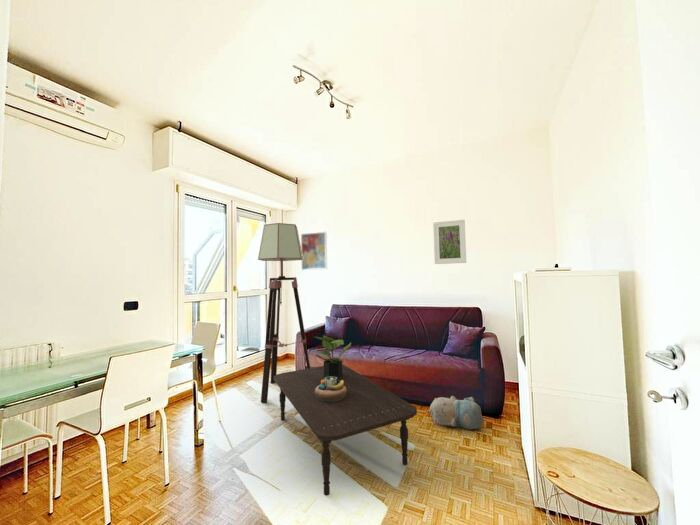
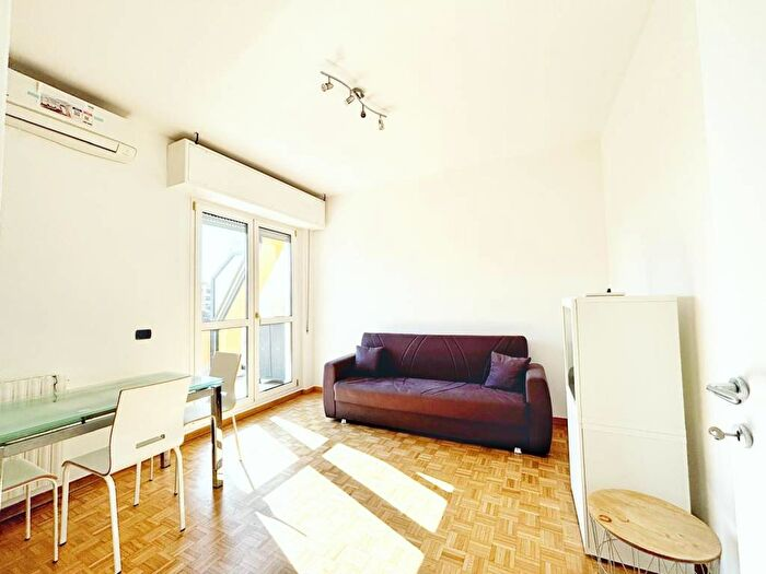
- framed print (449, 242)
- potted plant (329, 355)
- plush toy (455, 410)
- wall art (313, 251)
- floor lamp (279, 307)
- coffee table (334, 414)
- decorative bowl (330, 386)
